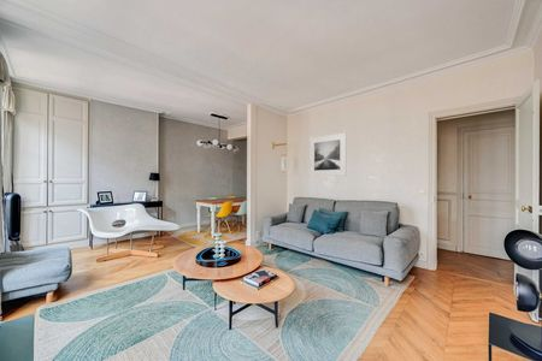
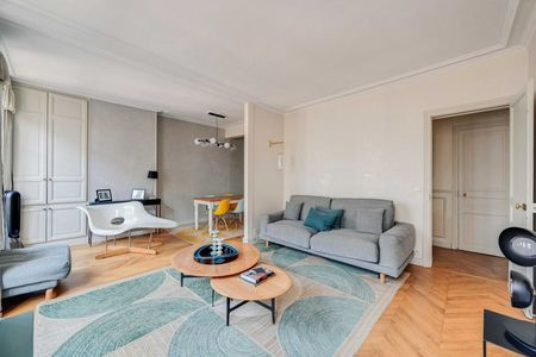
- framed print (326, 155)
